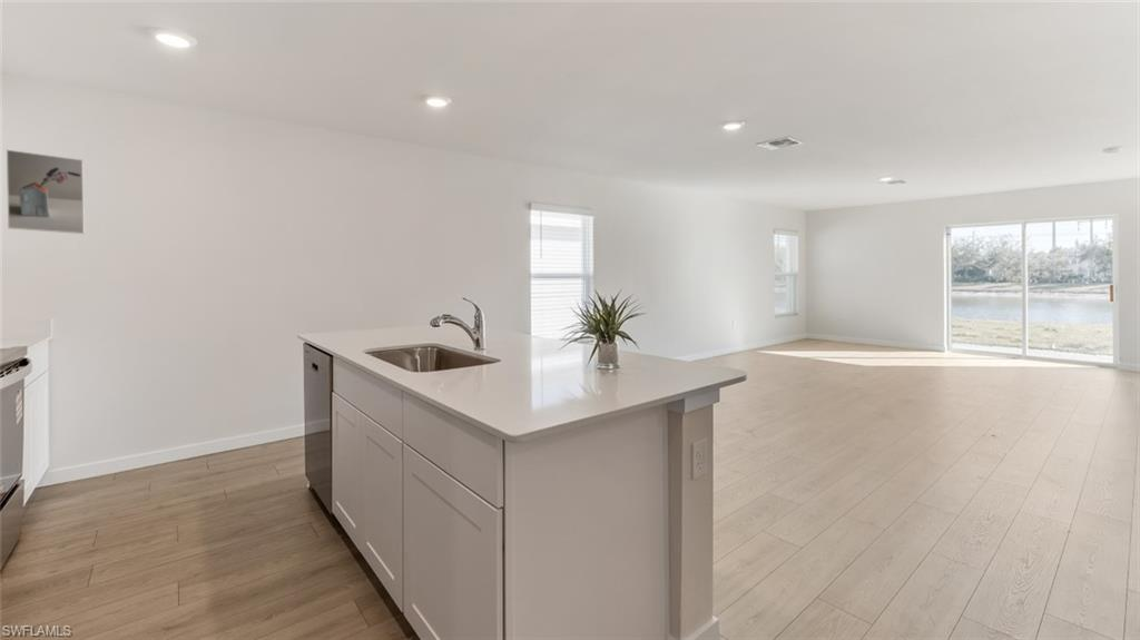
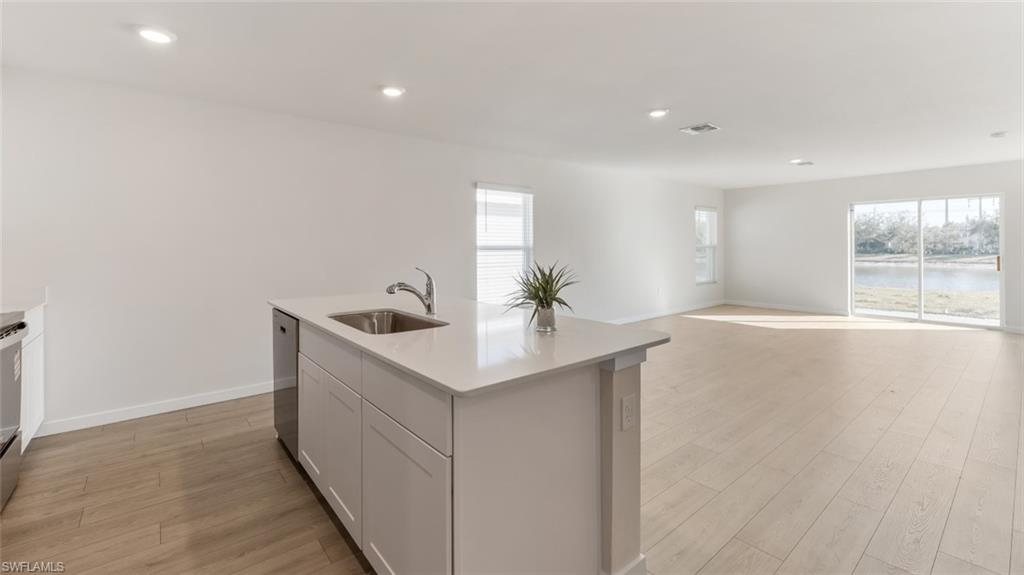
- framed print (47, 193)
